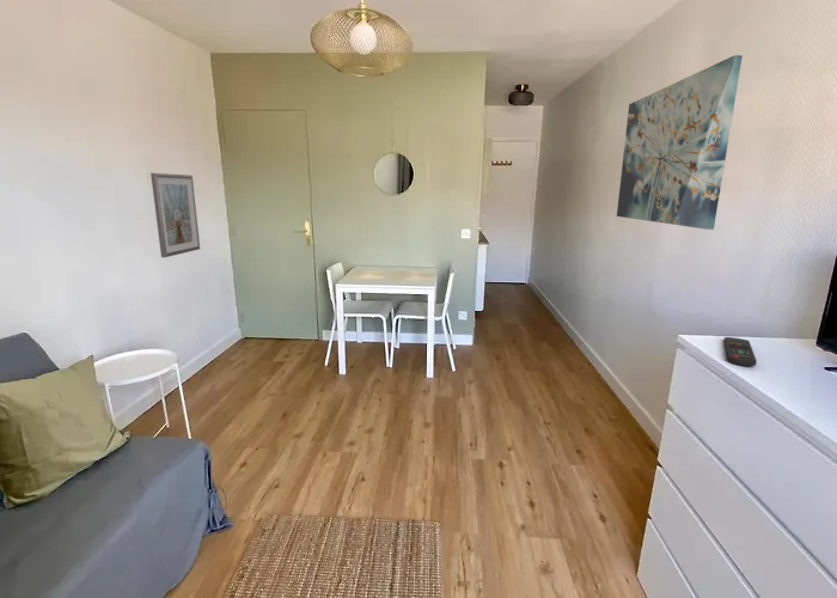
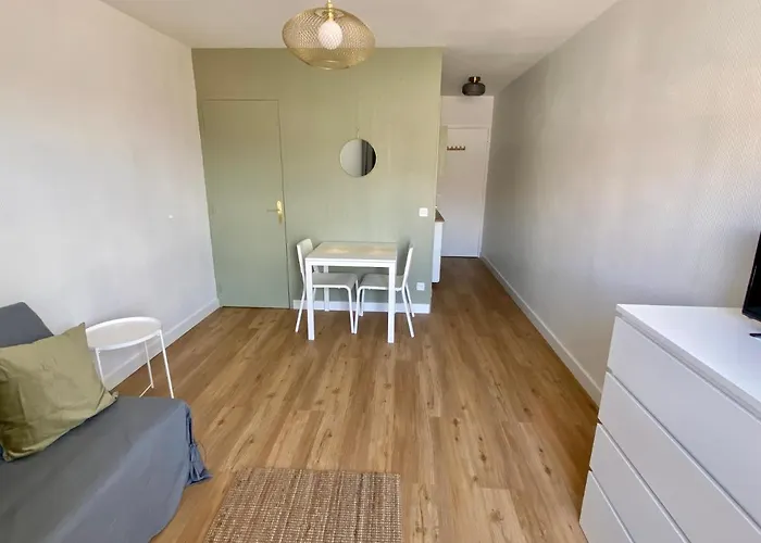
- picture frame (177, 214)
- wall art (664, 155)
- remote control (739, 349)
